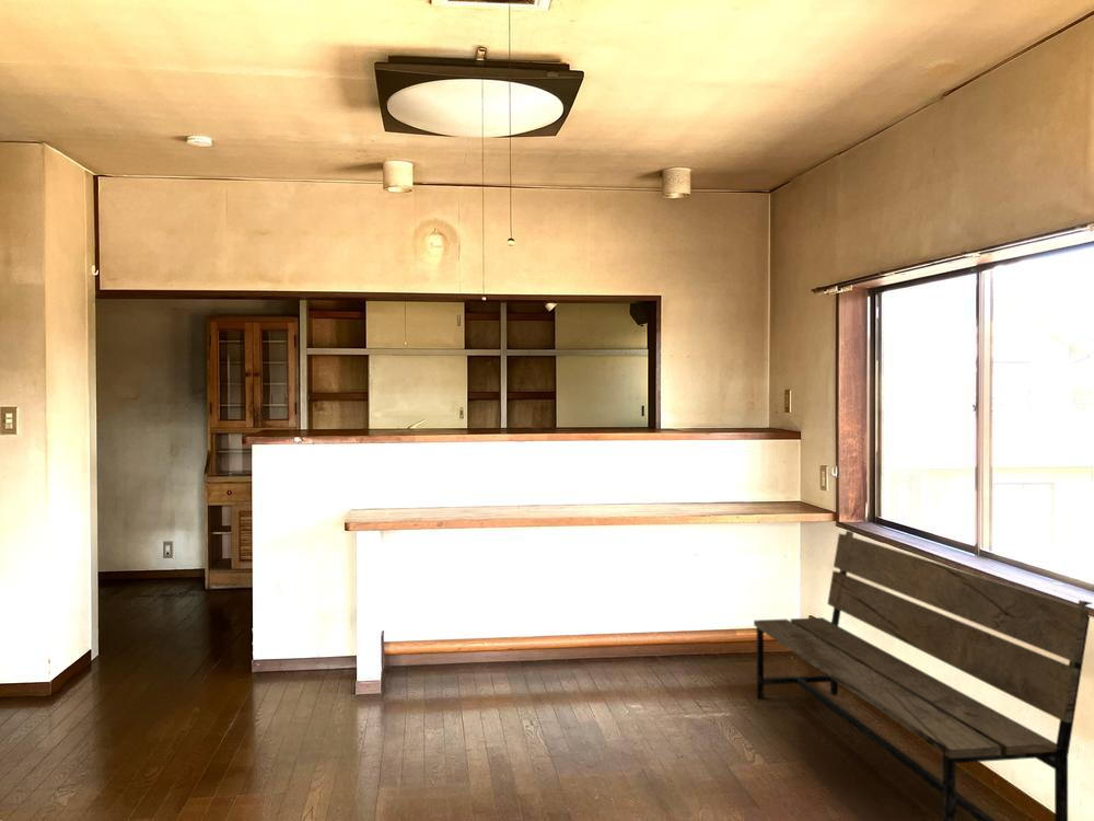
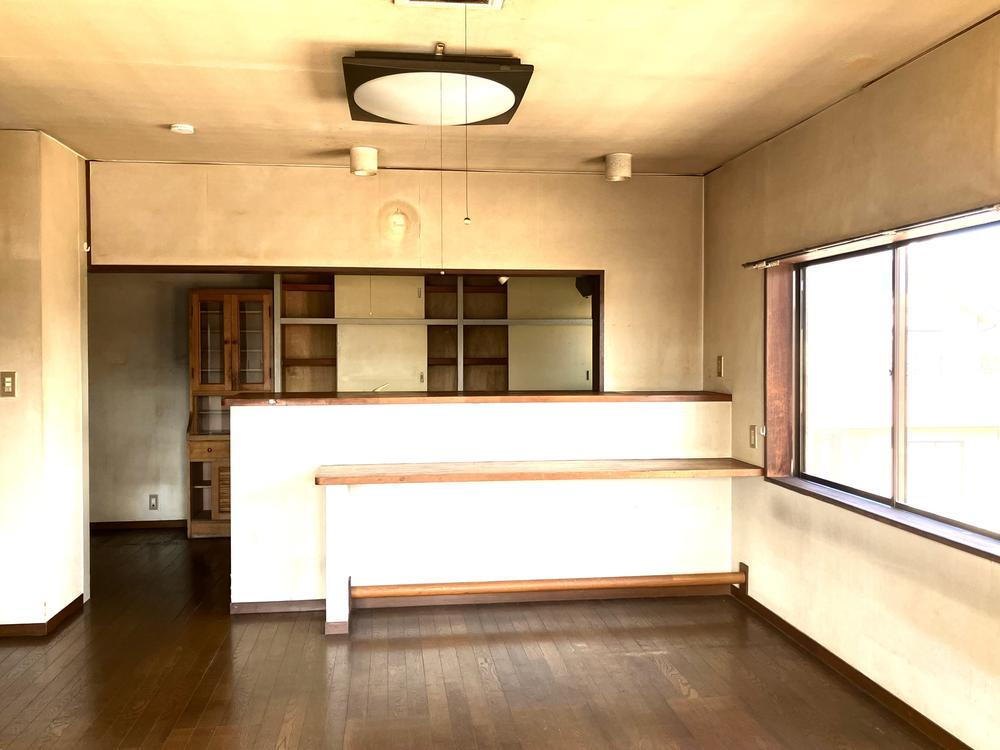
- bench (887, 660)
